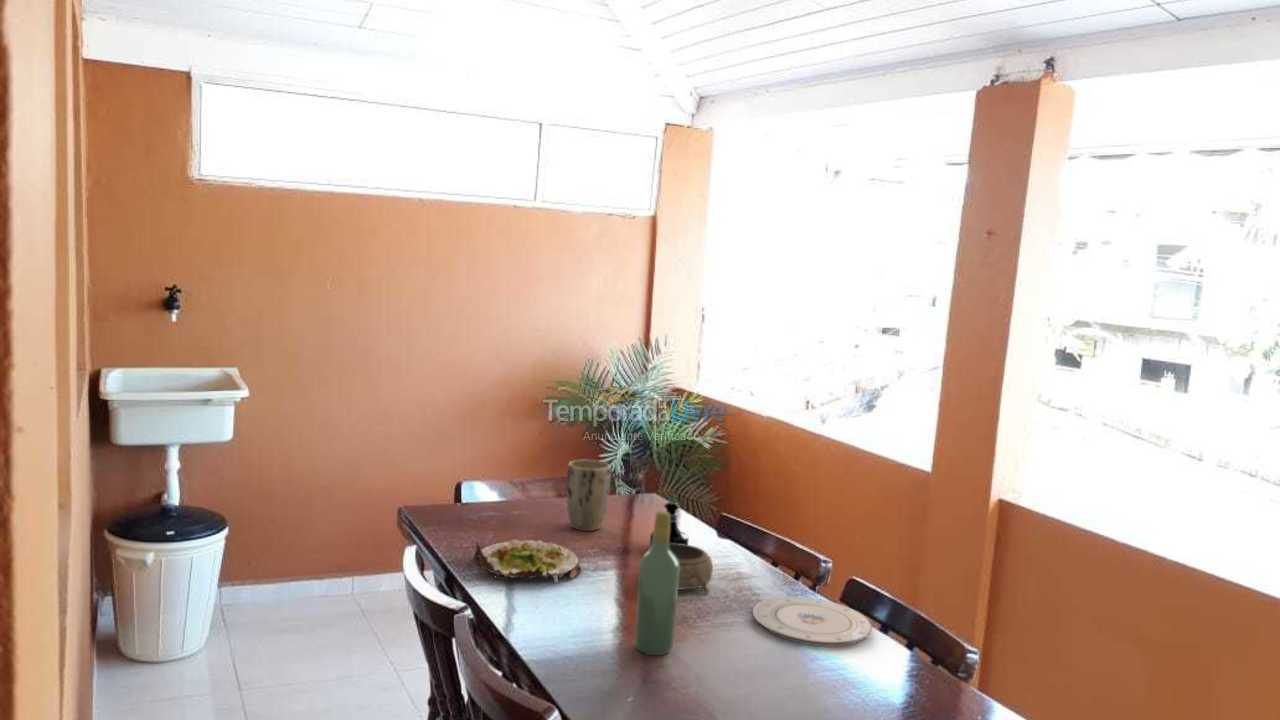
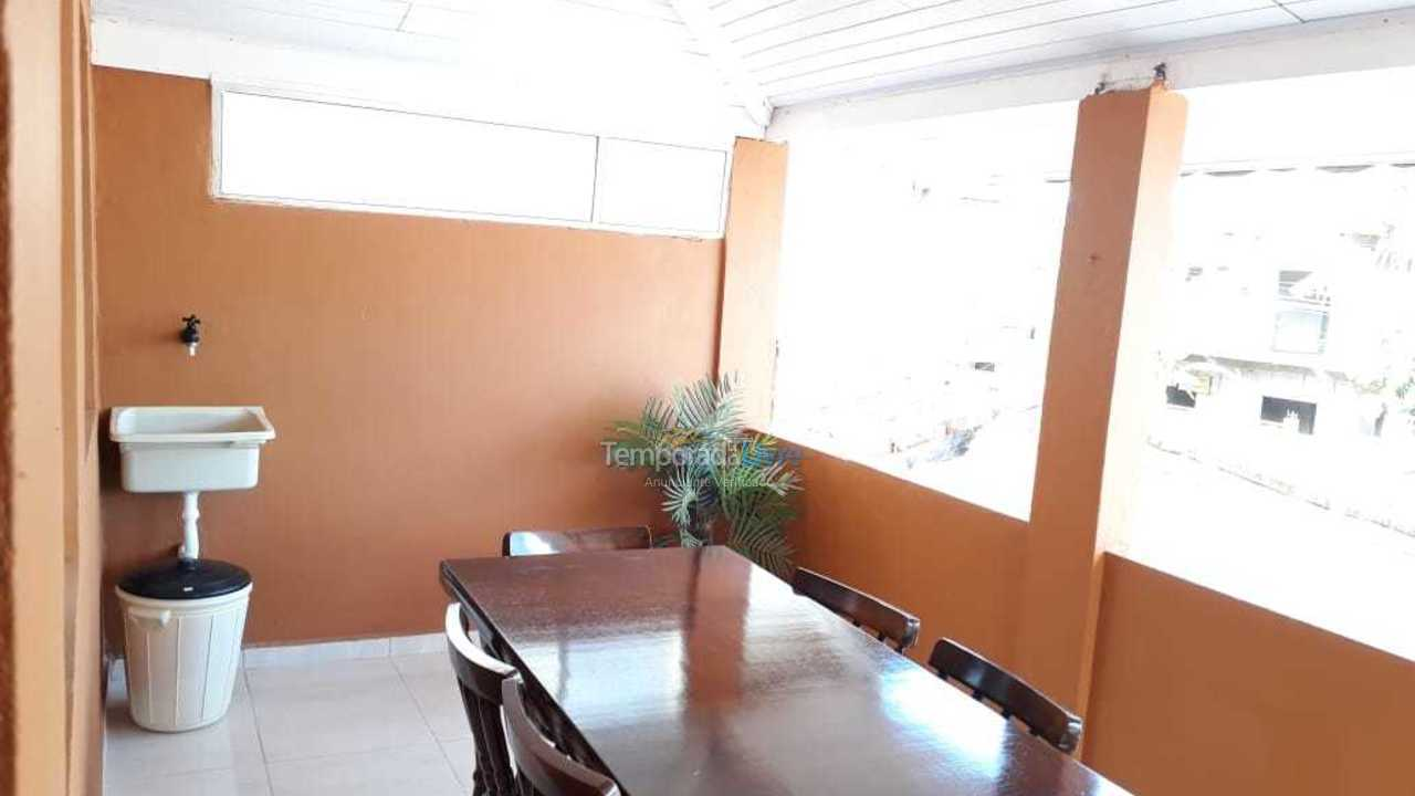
- plate (811, 621)
- salad plate (529, 556)
- plant pot (587, 495)
- decorative bowl (679, 564)
- wine bottle (658, 581)
- tequila bottle (670, 526)
